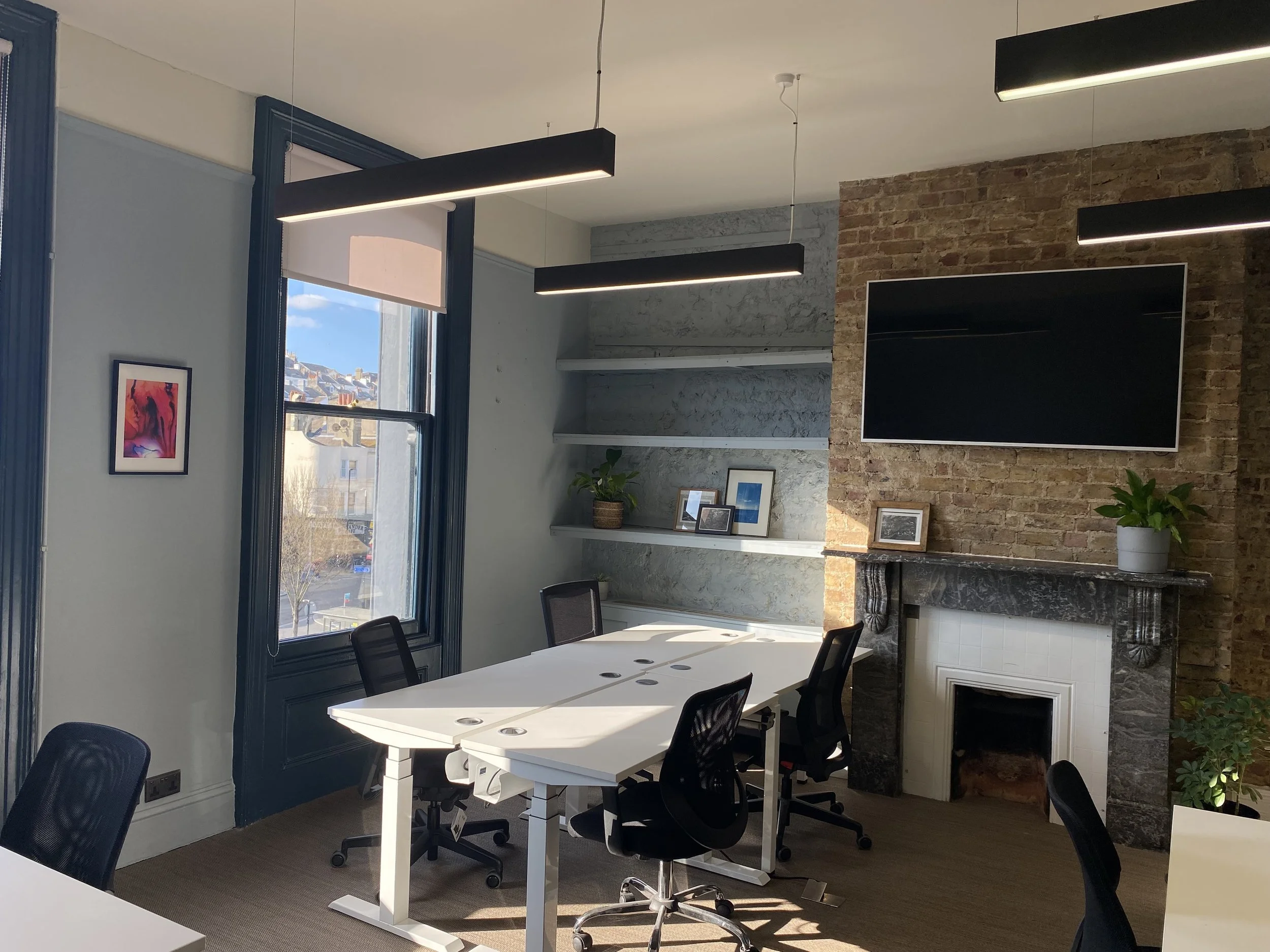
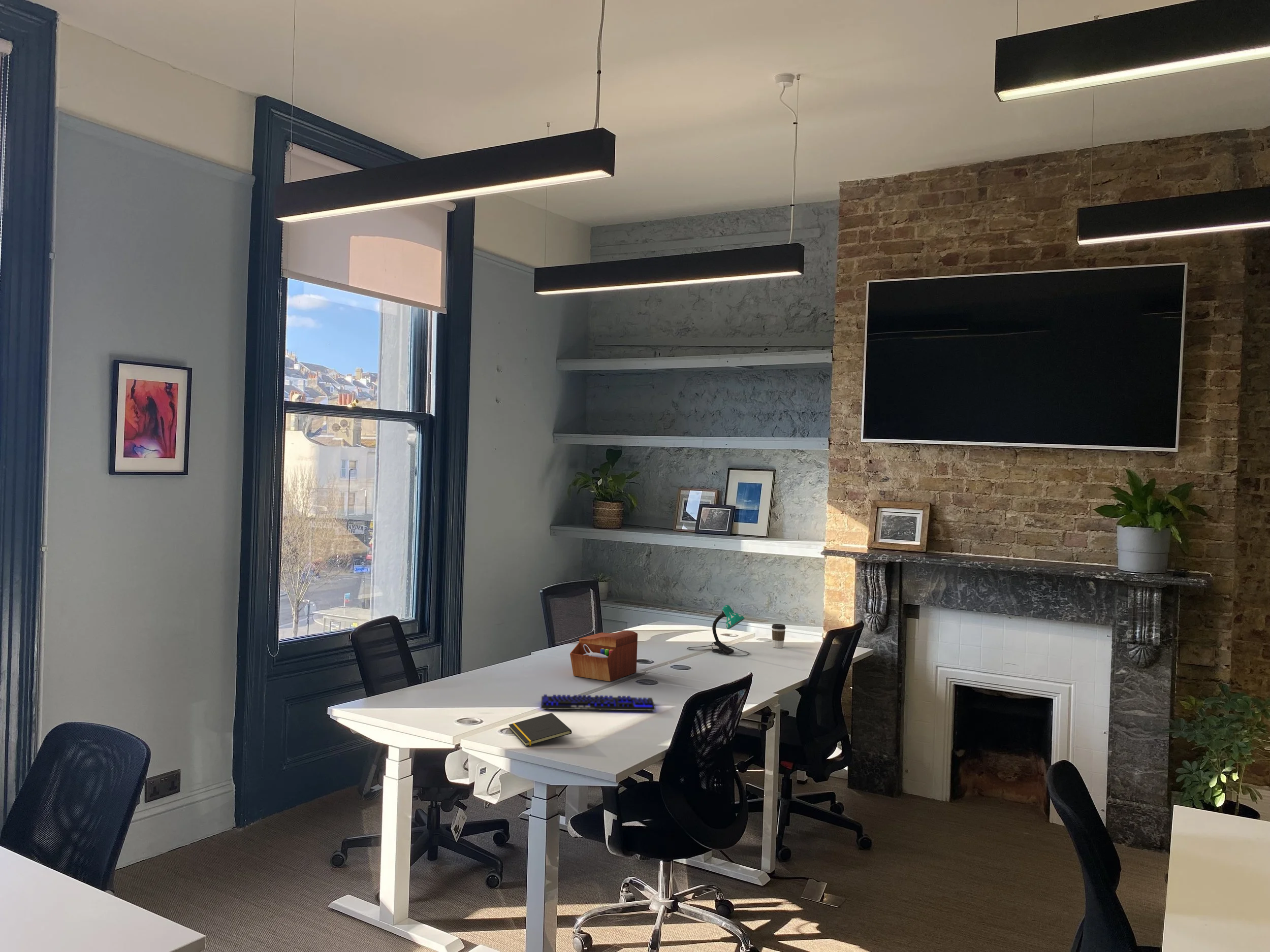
+ desk lamp (716, 625)
+ keyboard (597, 703)
+ notepad (539, 729)
+ coffee cup (778, 636)
+ sewing box (602, 654)
